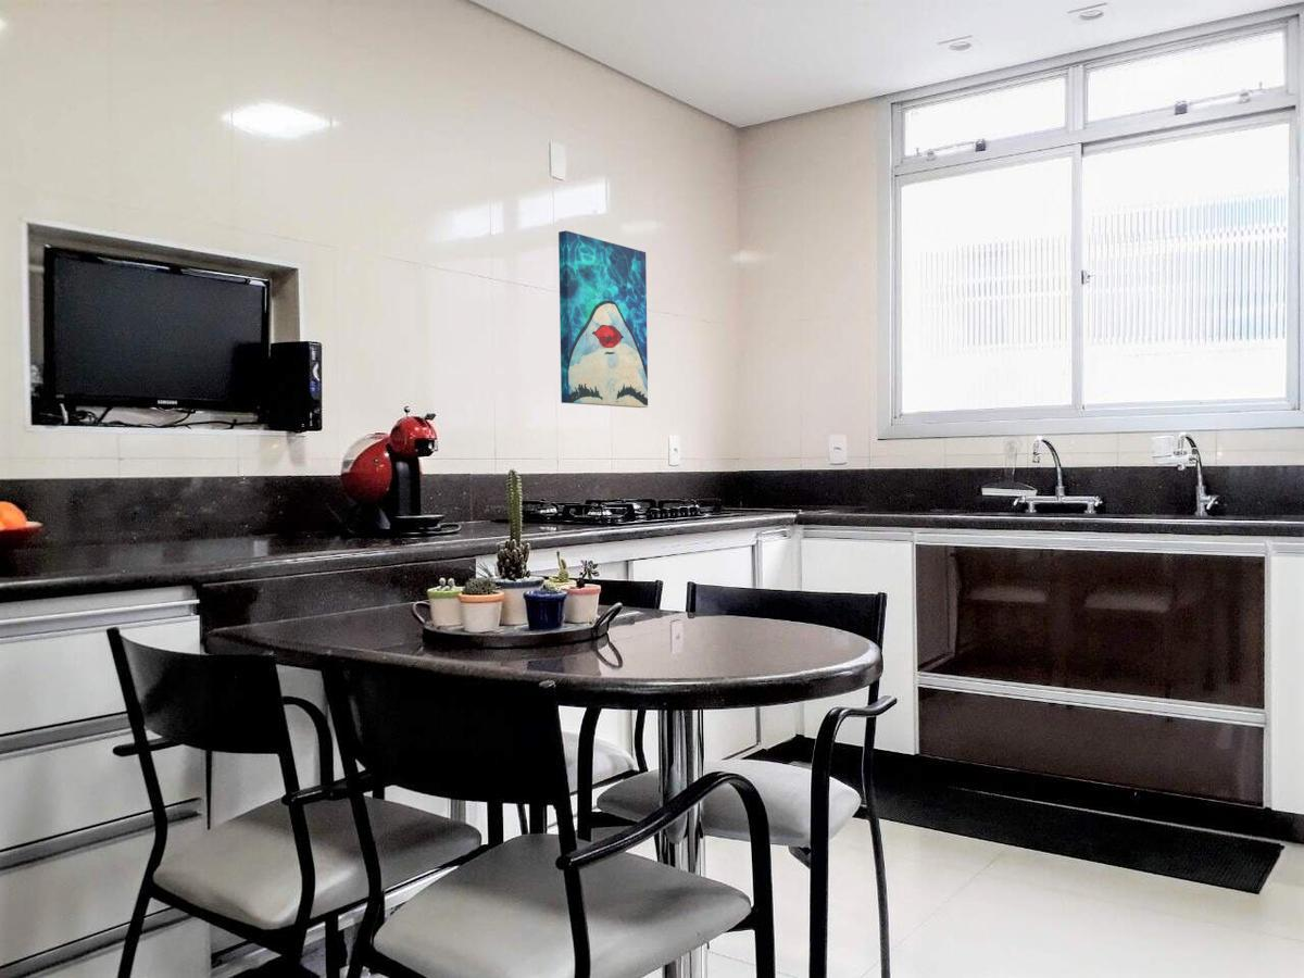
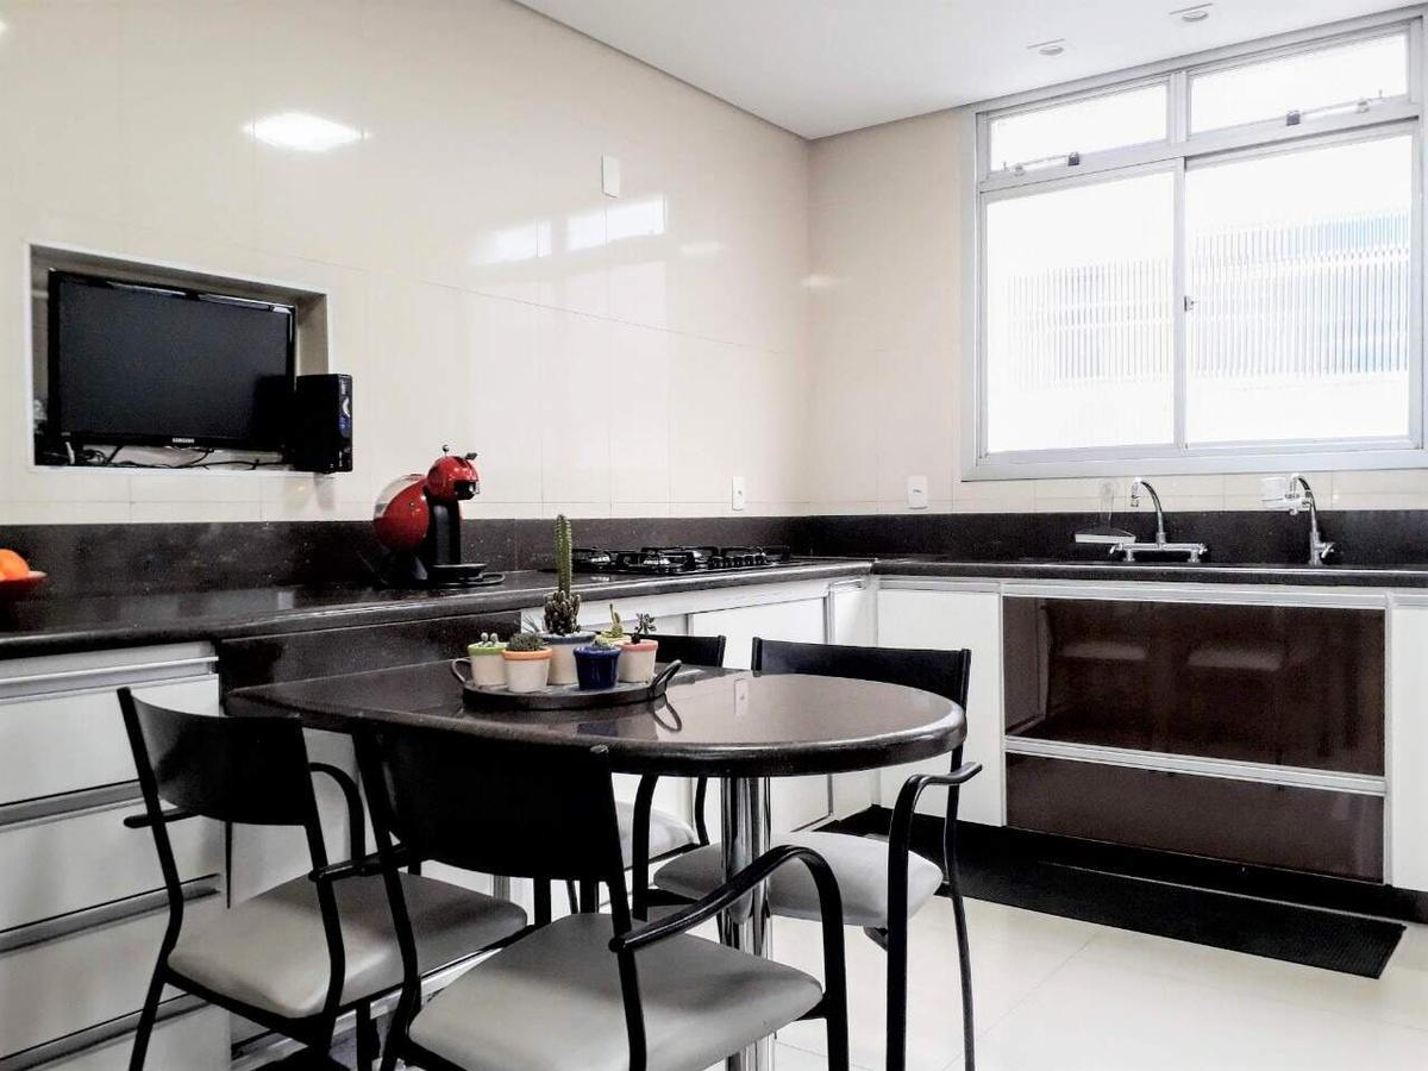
- wall art (605, 324)
